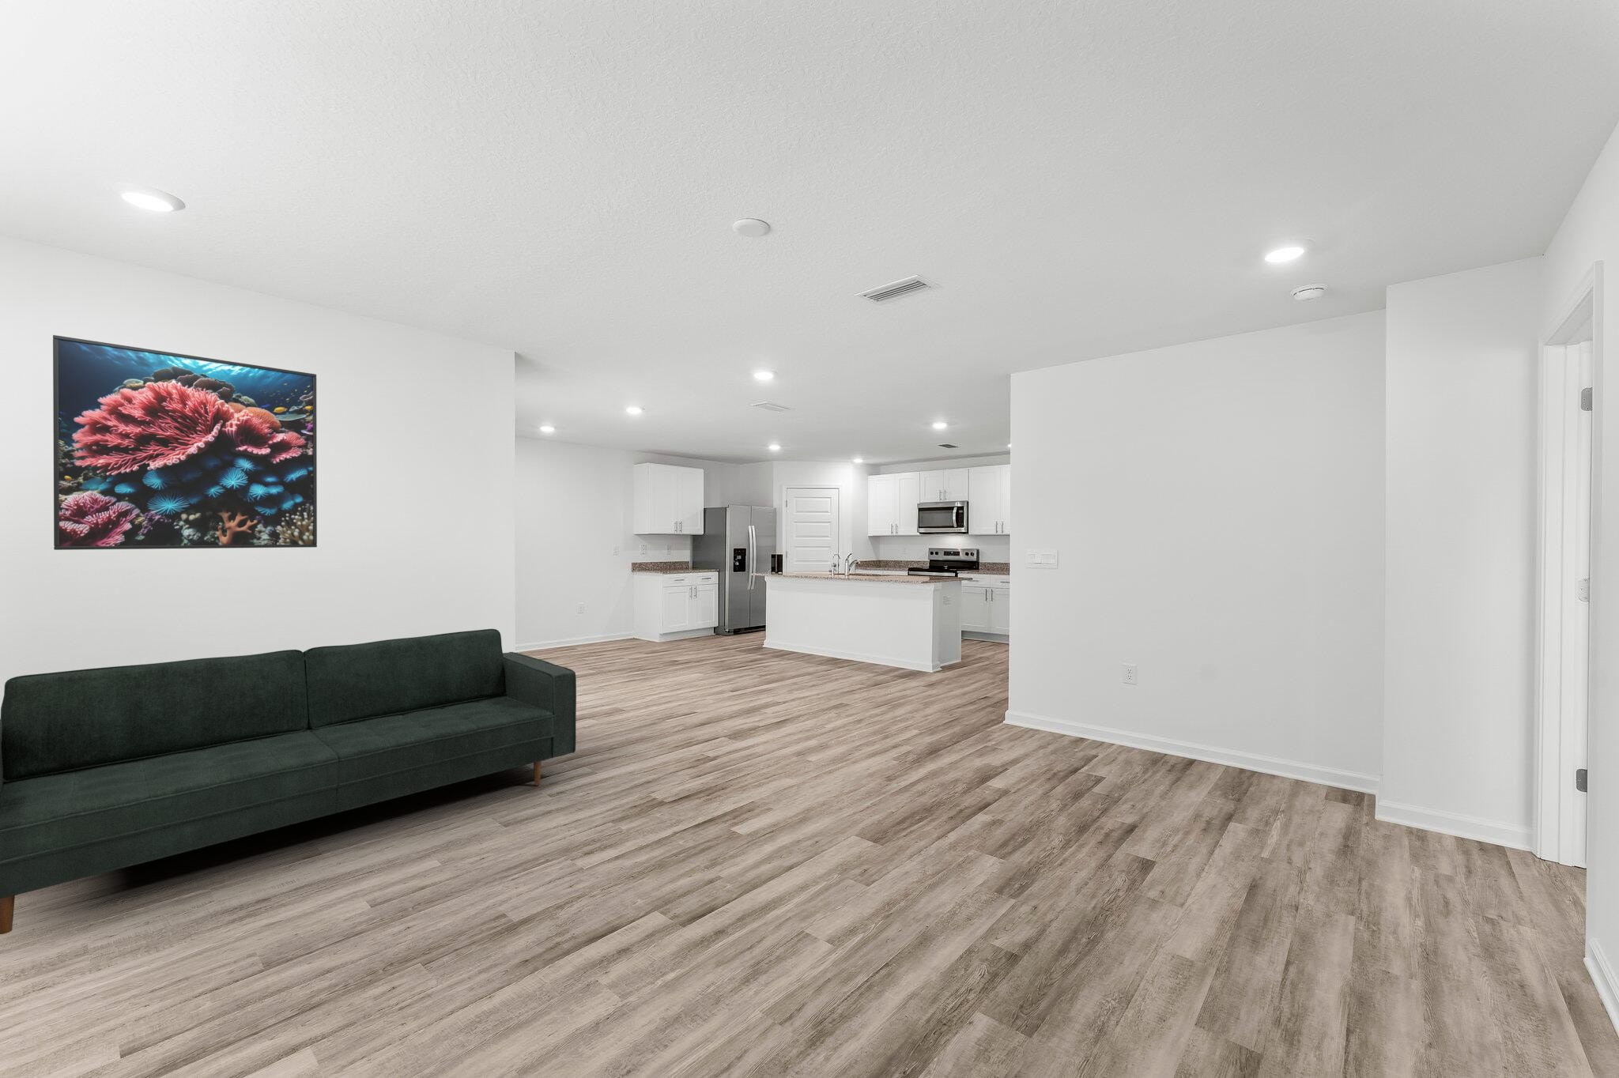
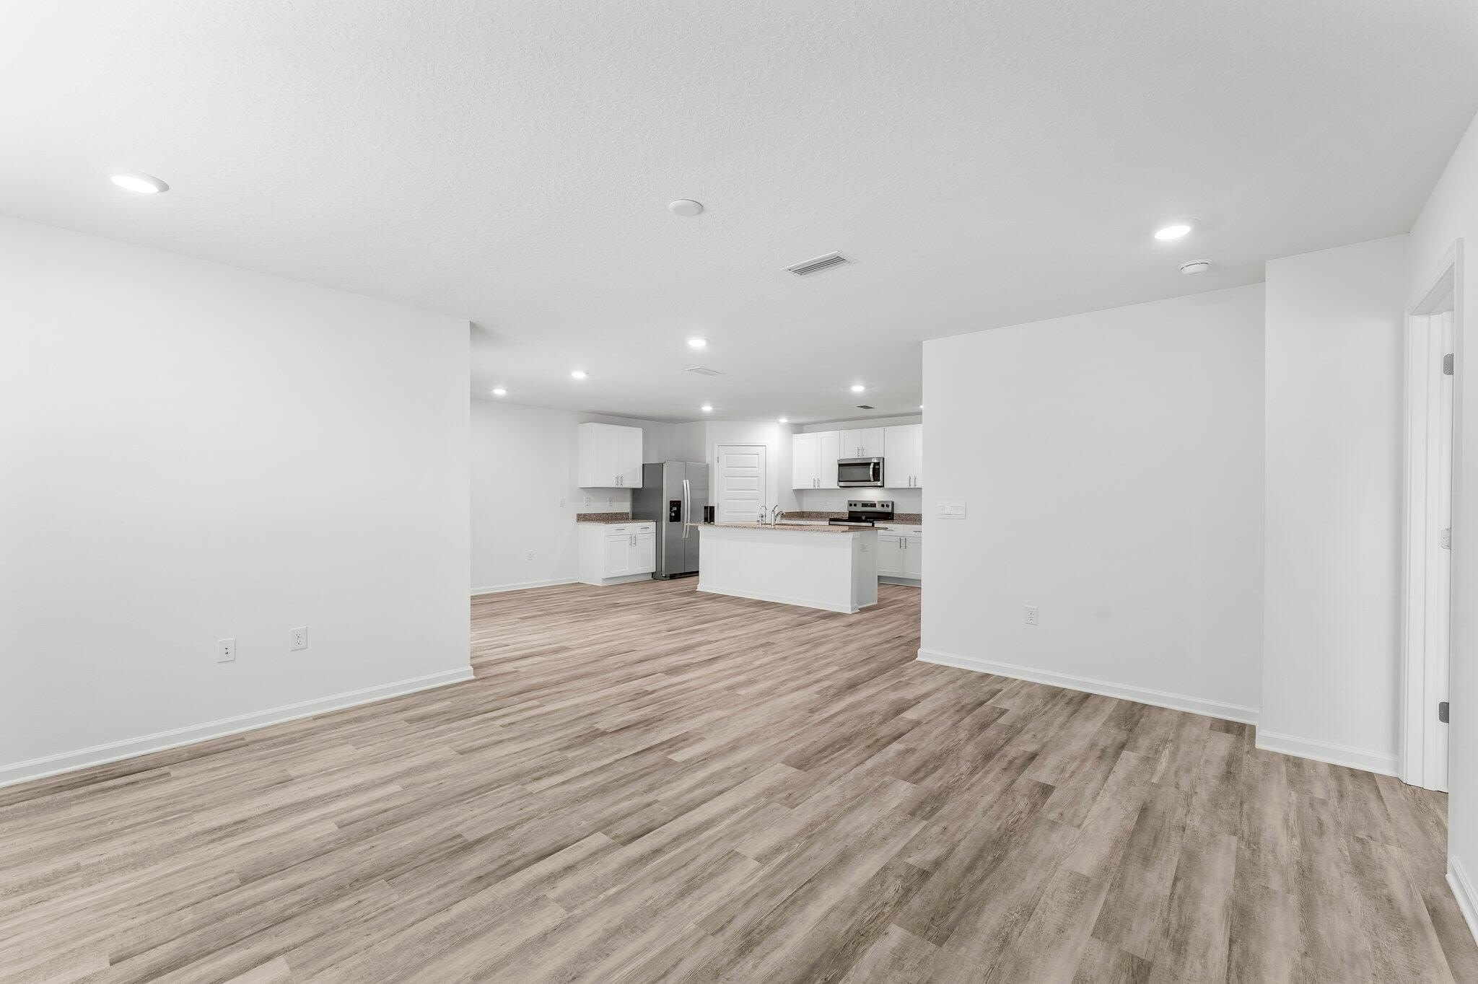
- sofa (315, 736)
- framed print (198, 452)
